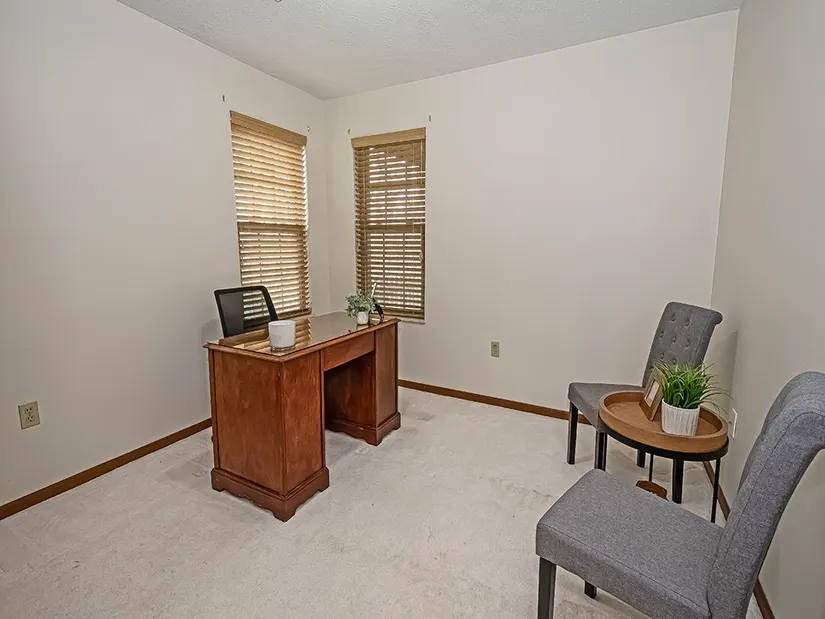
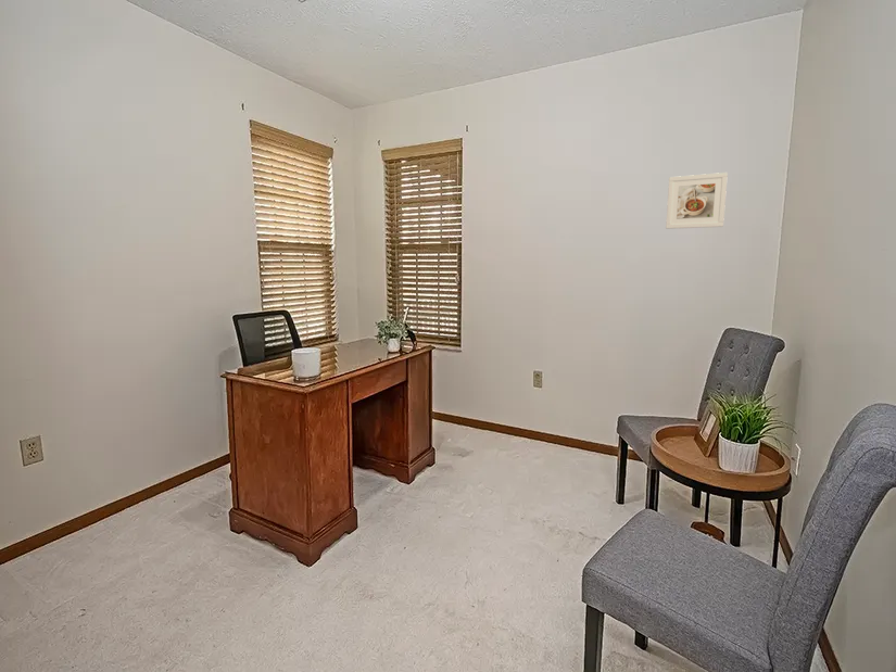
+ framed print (695, 201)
